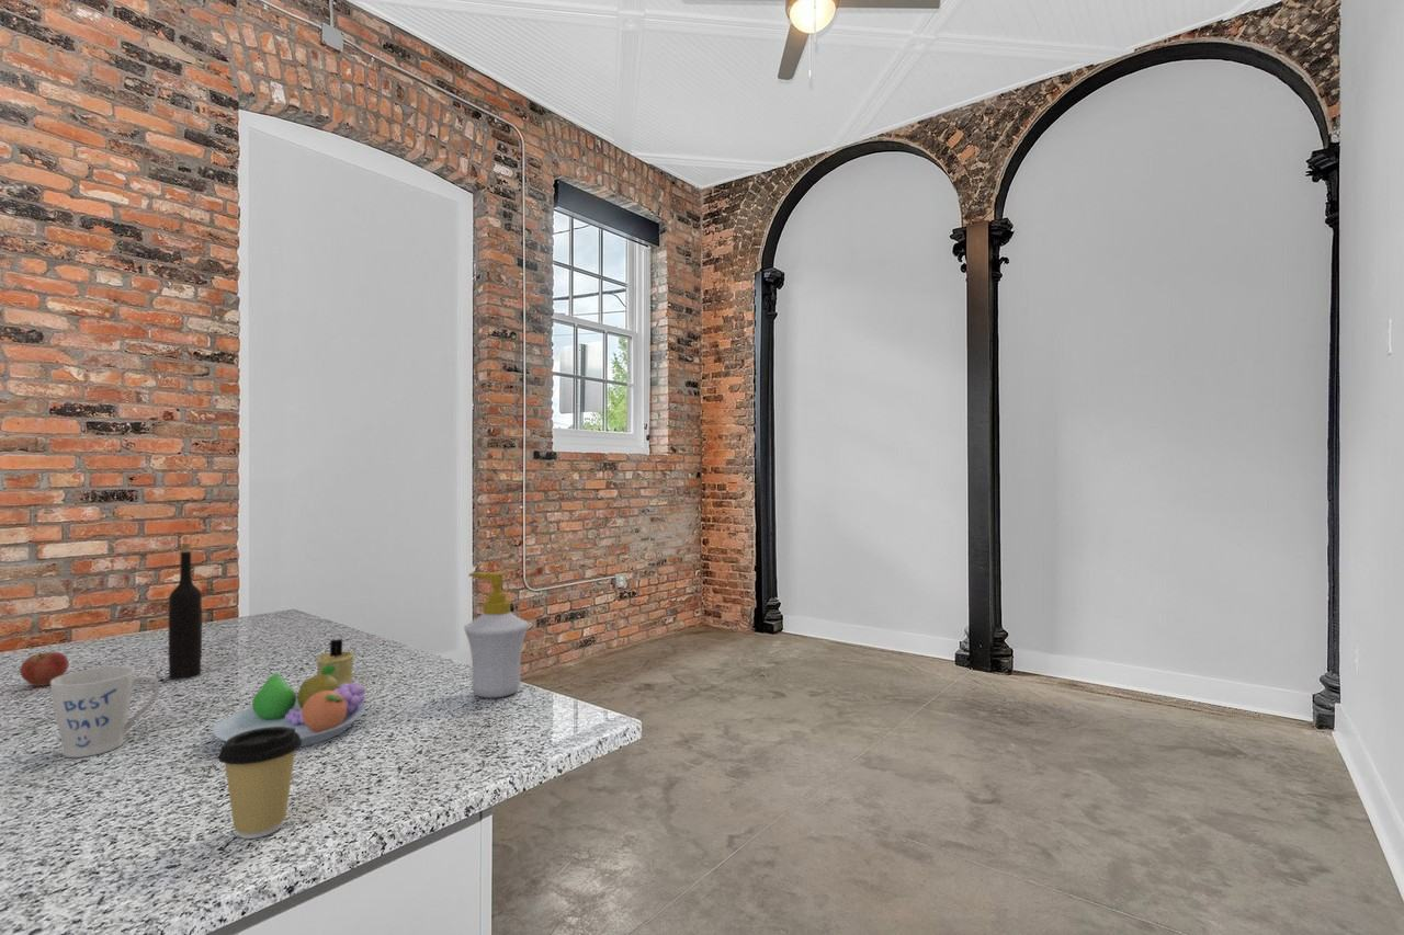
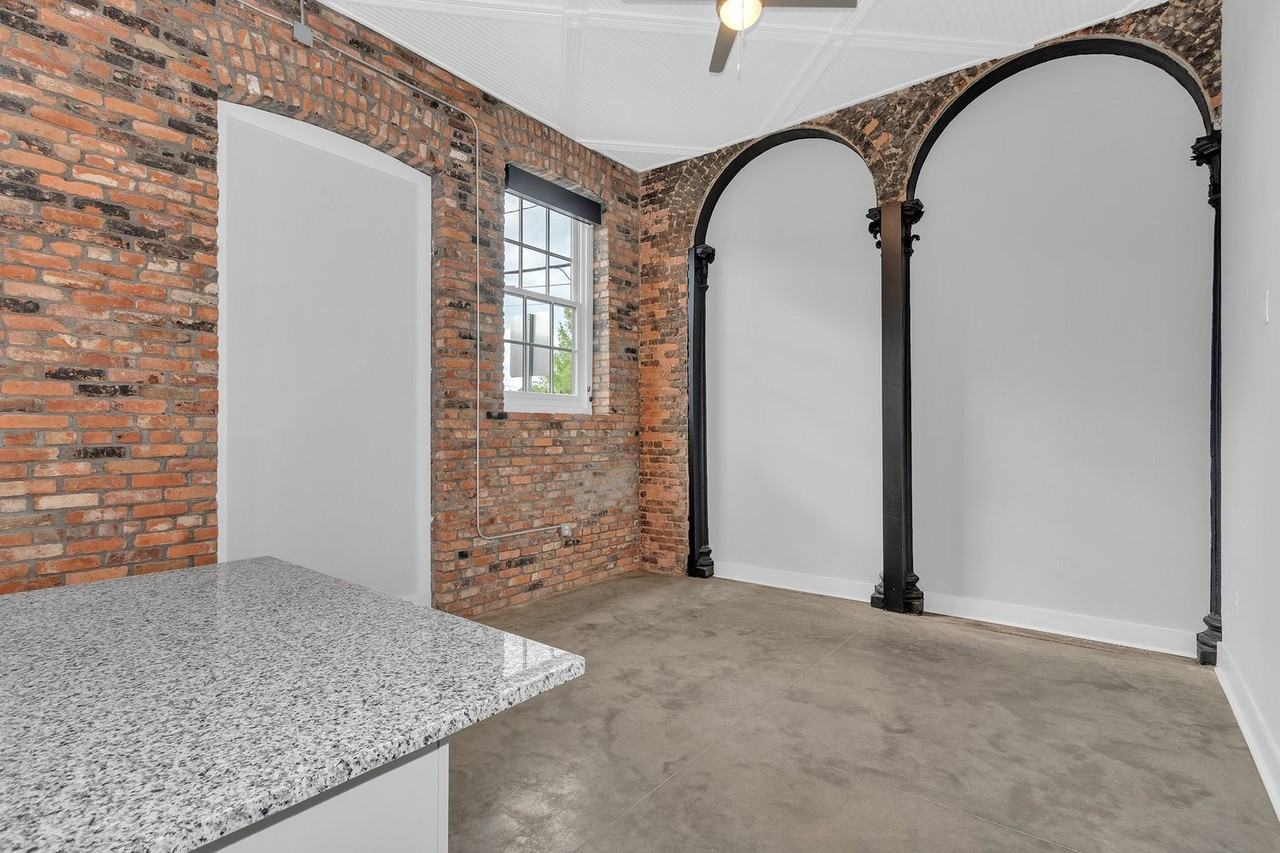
- mug (106, 709)
- apple (44, 666)
- coffee cup (260, 780)
- soap bottle (496, 631)
- candle (332, 663)
- fruit bowl (293, 703)
- wine bottle (184, 609)
